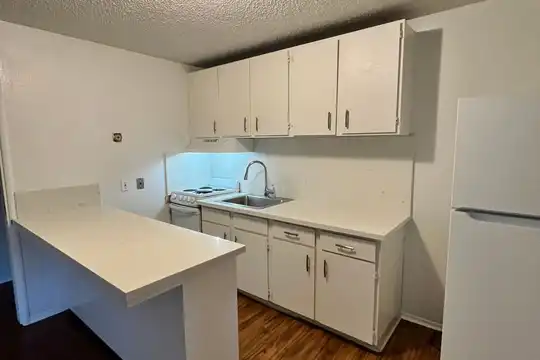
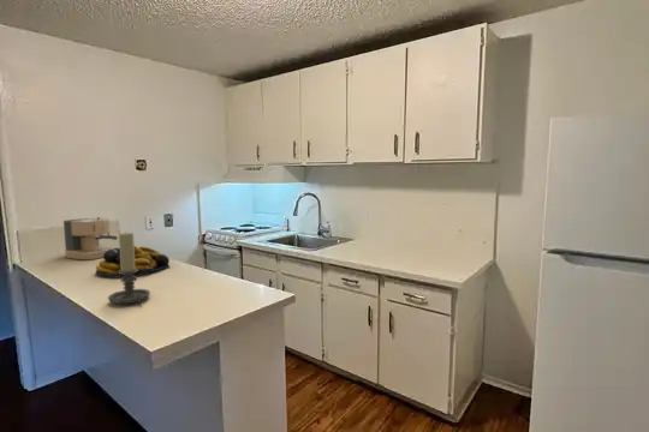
+ candle holder (129, 266)
+ coffee maker (93, 236)
+ fruit bowl (135, 257)
